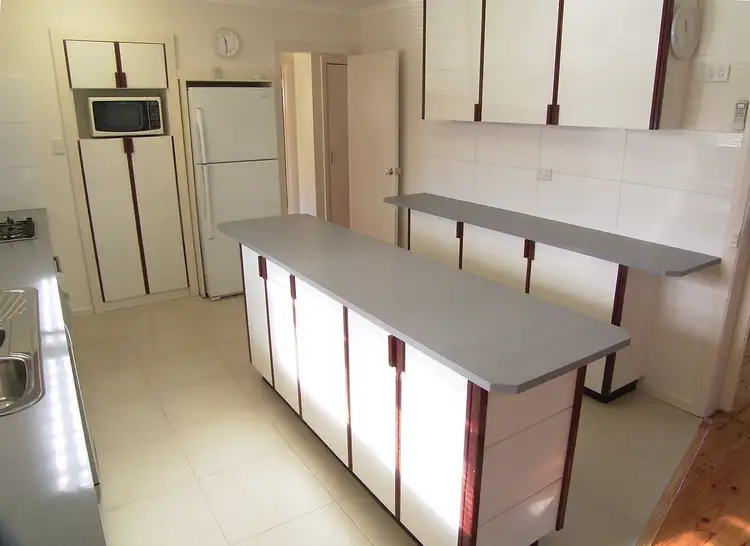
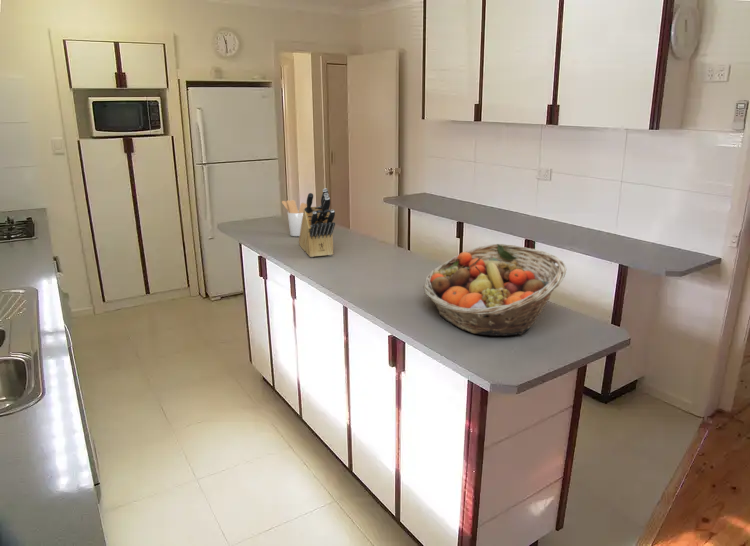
+ knife block (316, 220)
+ fruit basket (491, 286)
+ utensil holder (294, 217)
